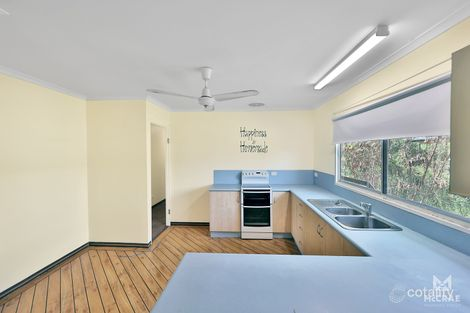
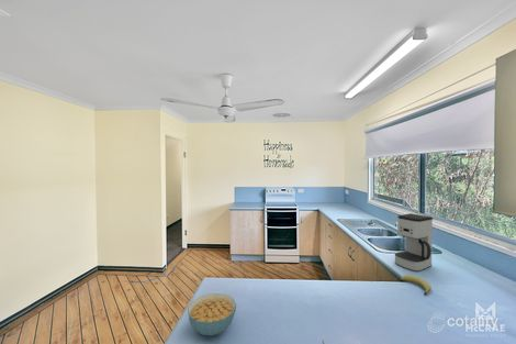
+ coffee maker (414, 241)
+ cereal bowl (212, 318)
+ fruit (417, 282)
